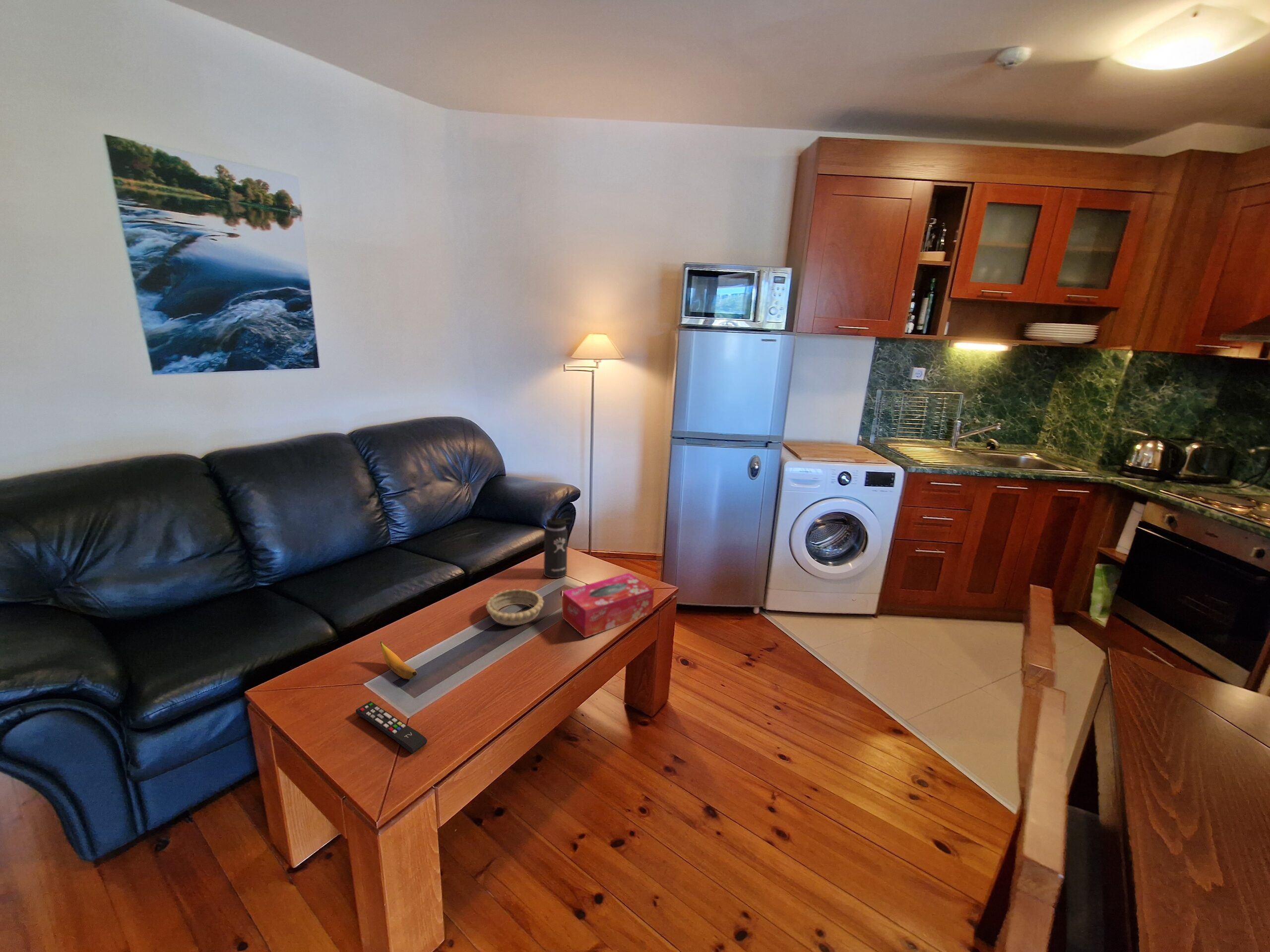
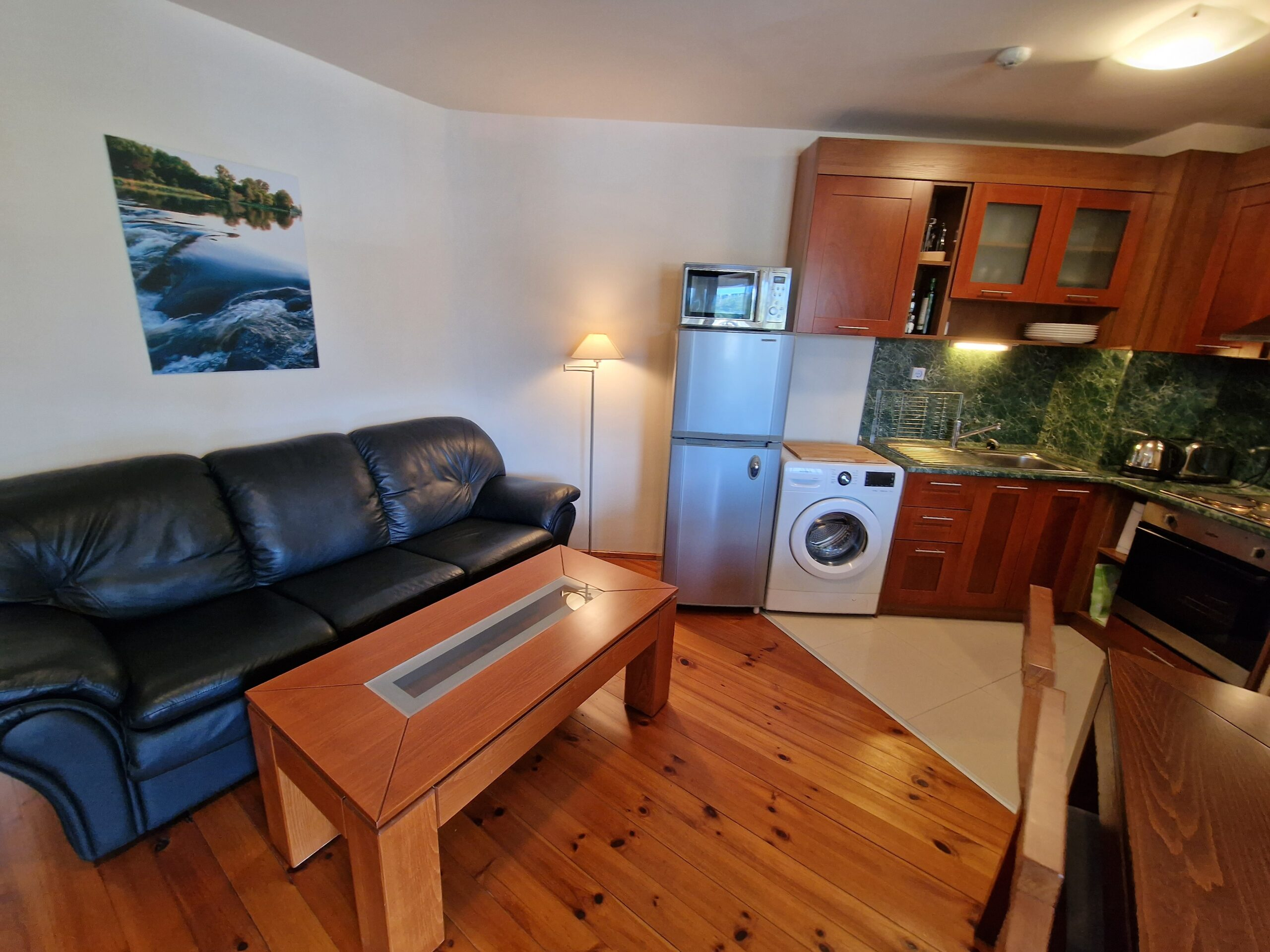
- tissue box (608, 602)
- banana (398, 661)
- decorative bowl (515, 604)
- remote control (390, 725)
- thermos bottle (558, 541)
